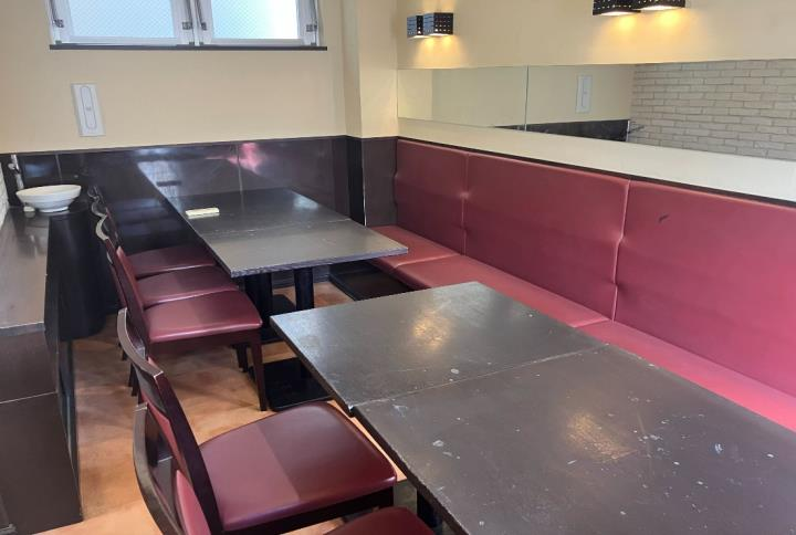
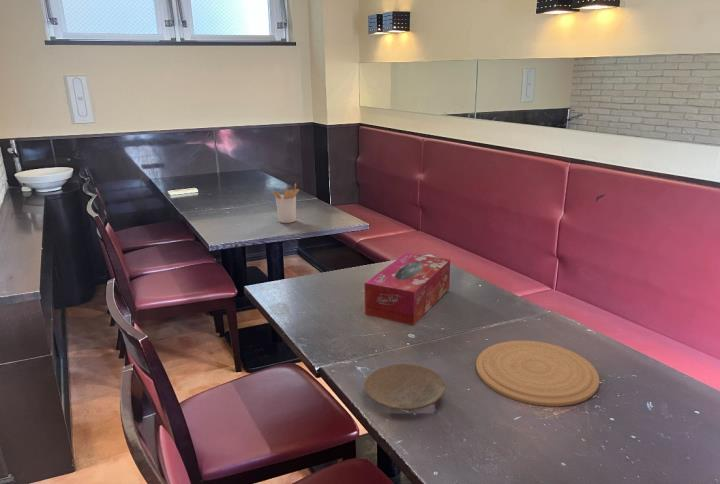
+ tissue box (409, 285)
+ plate (404, 389)
+ utensil holder (288, 203)
+ plate (535, 369)
